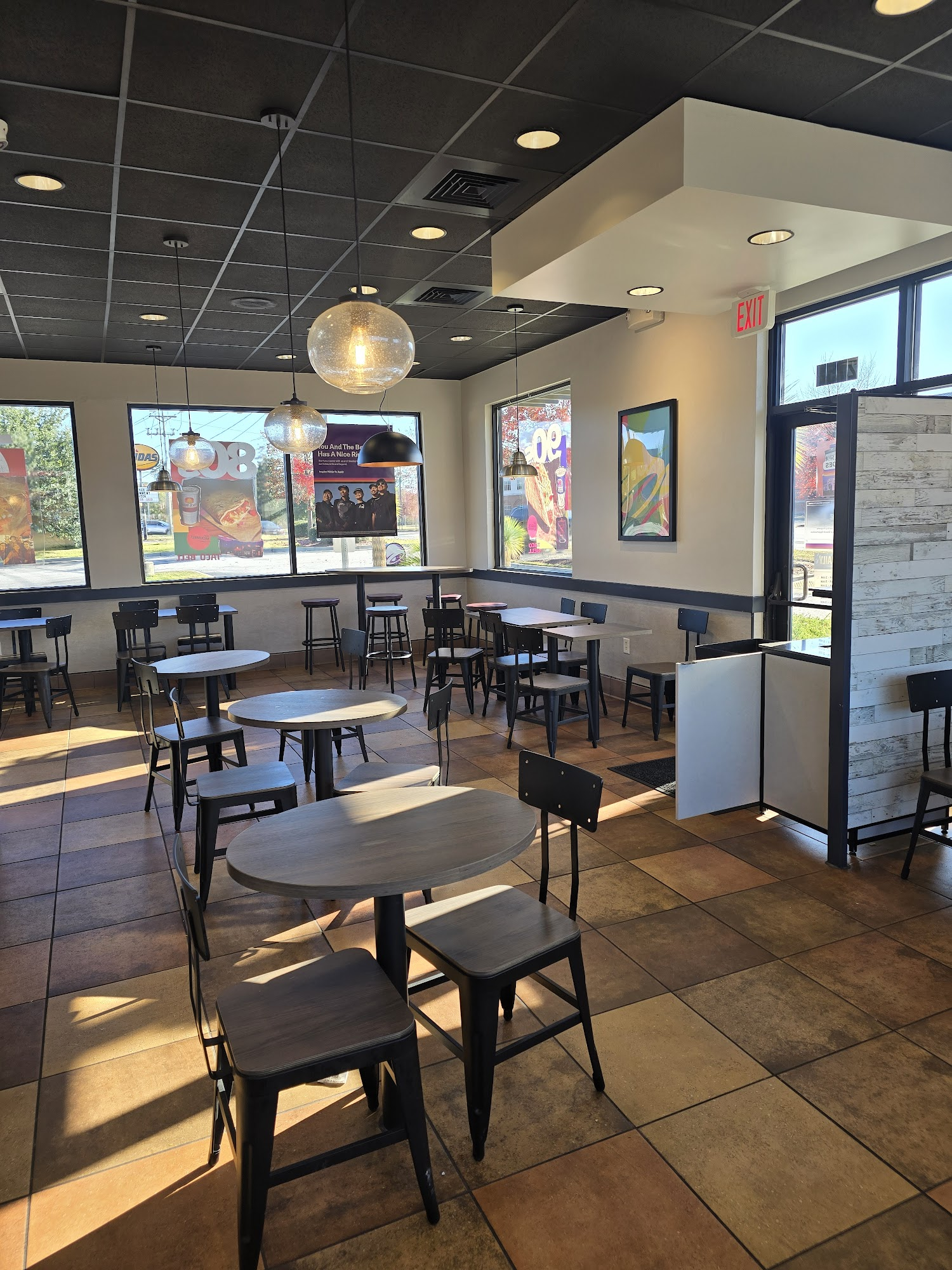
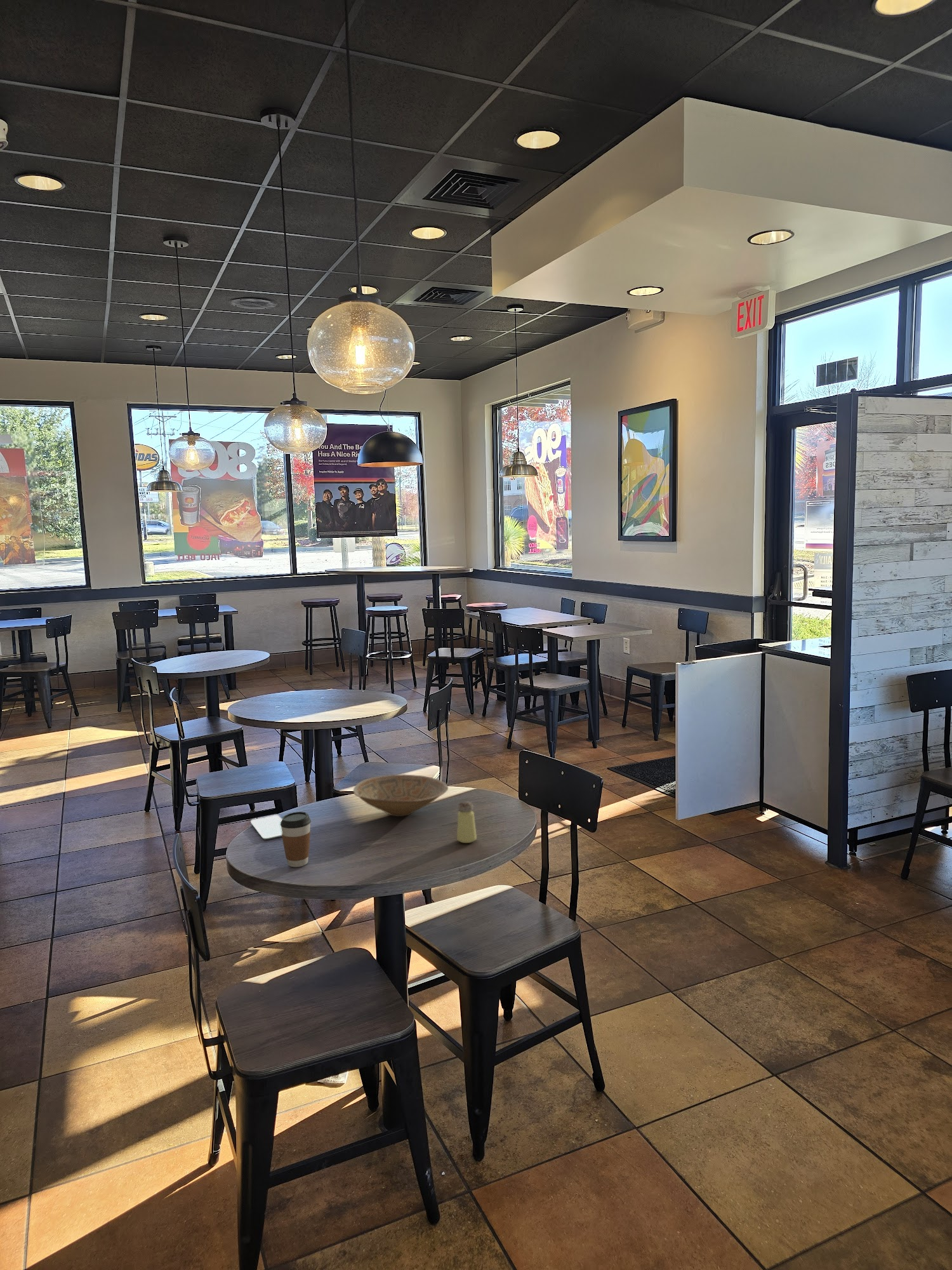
+ bowl (400, 799)
+ coffee cup (296, 839)
+ saltshaker (466, 821)
+ smartphone (271, 827)
